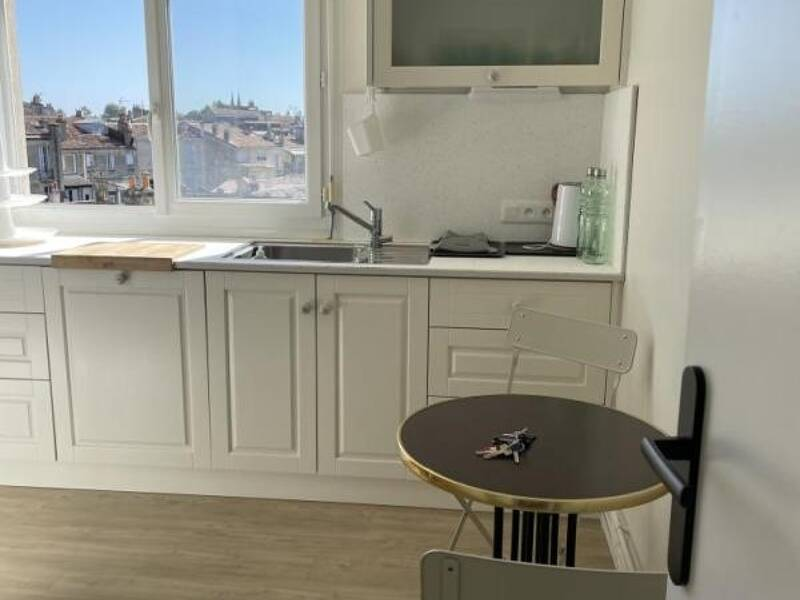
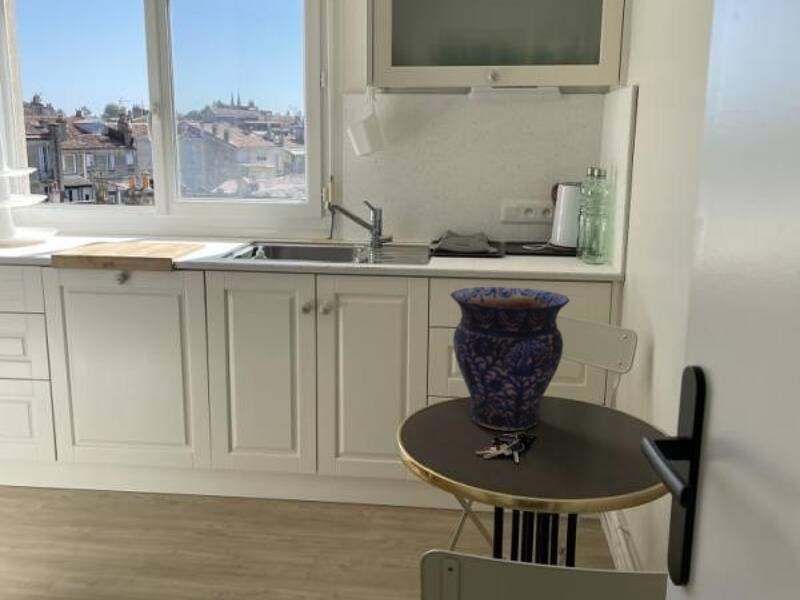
+ vase (507, 358)
